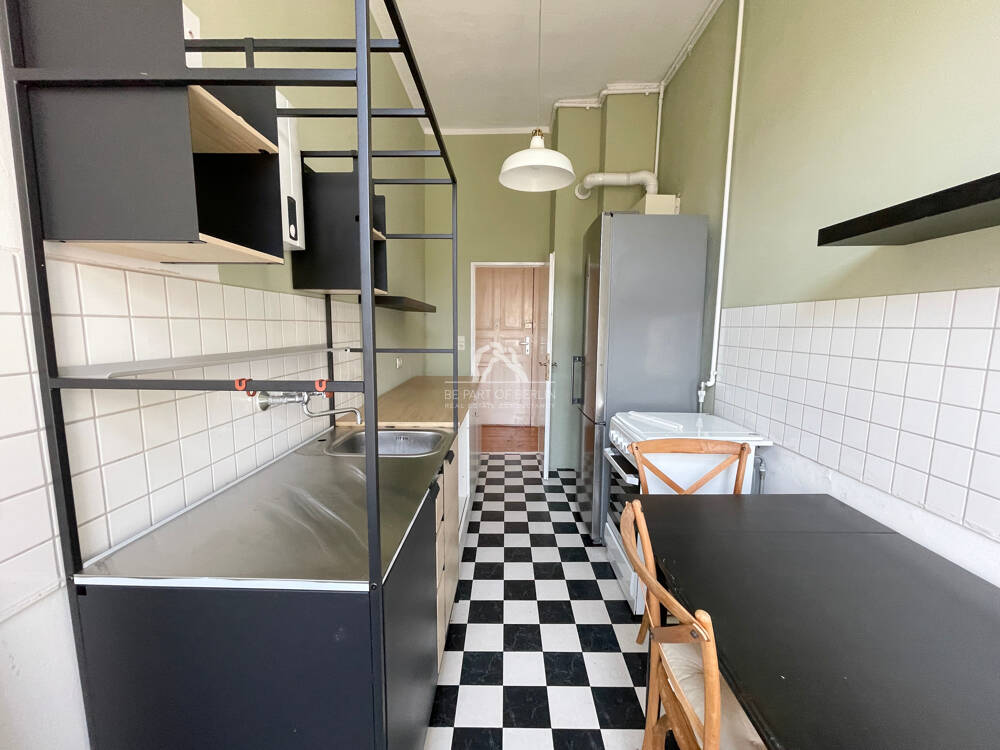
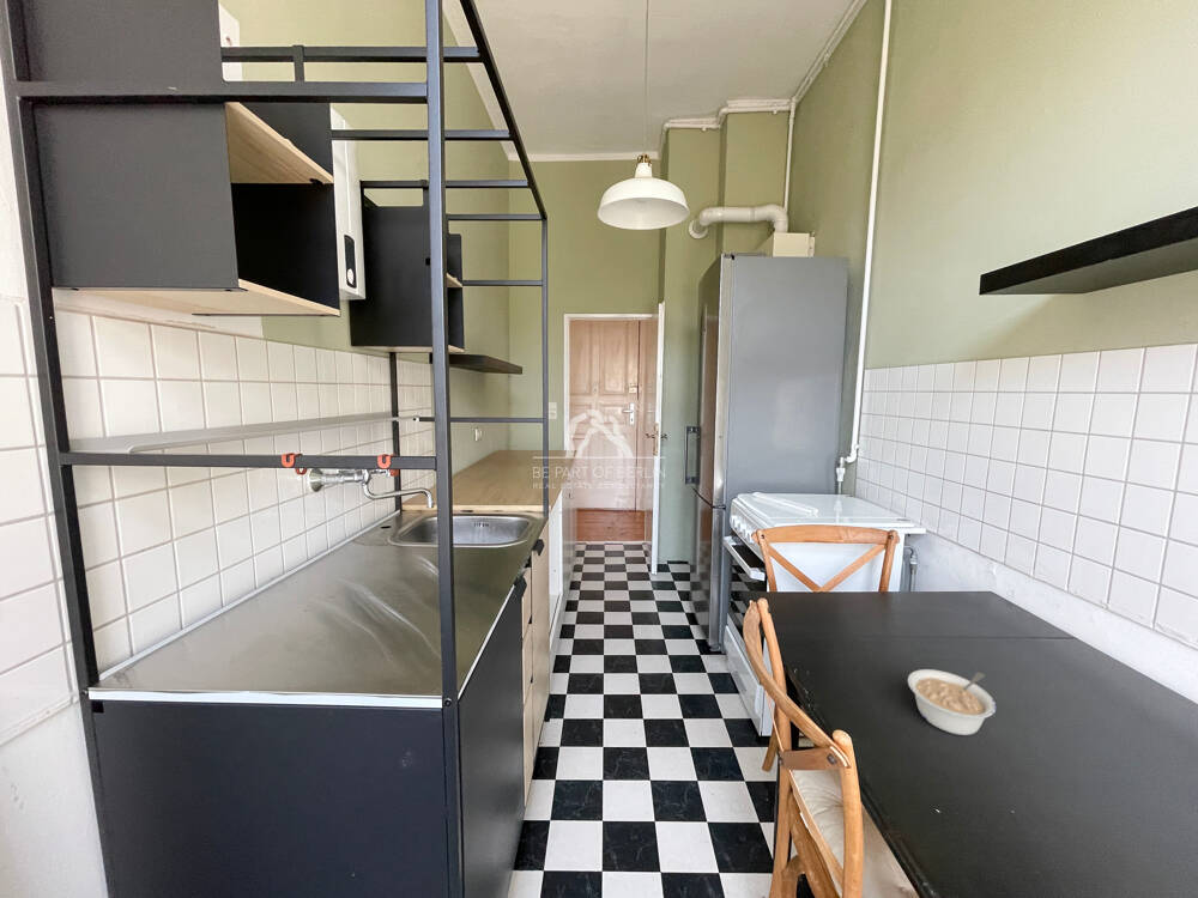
+ legume (948, 699)
